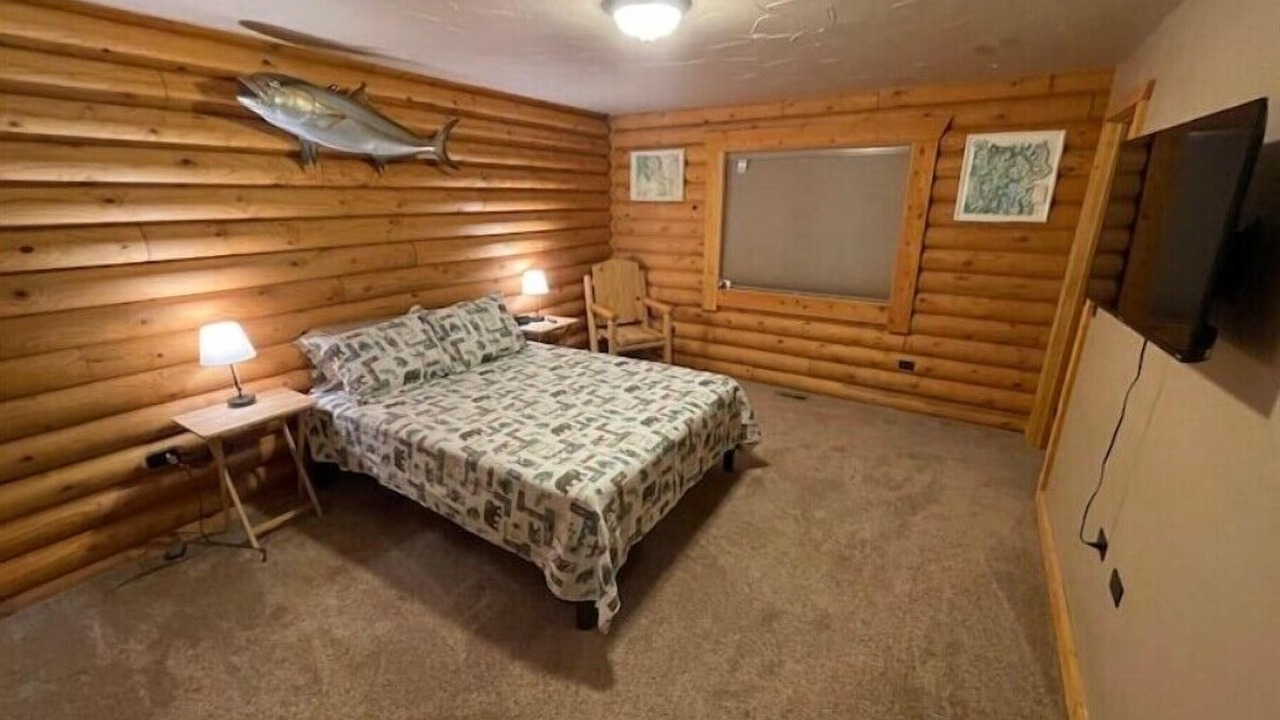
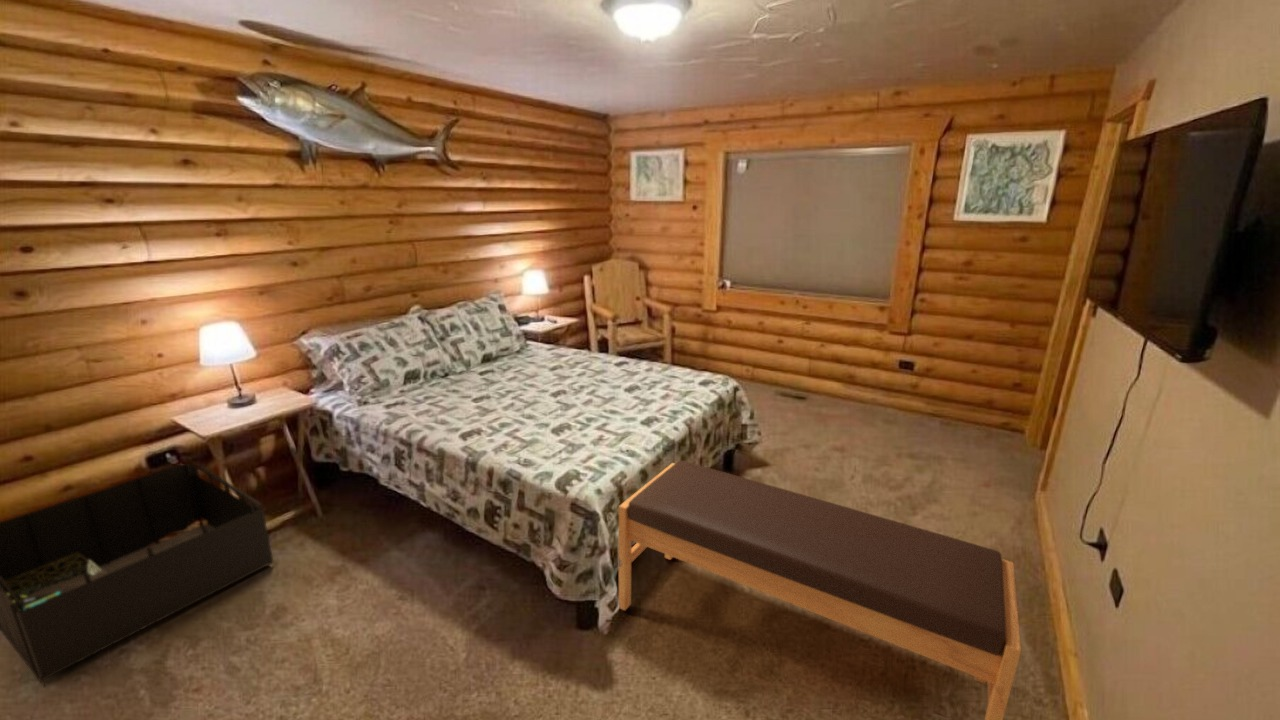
+ bench (794, 583)
+ storage bin (131, 552)
